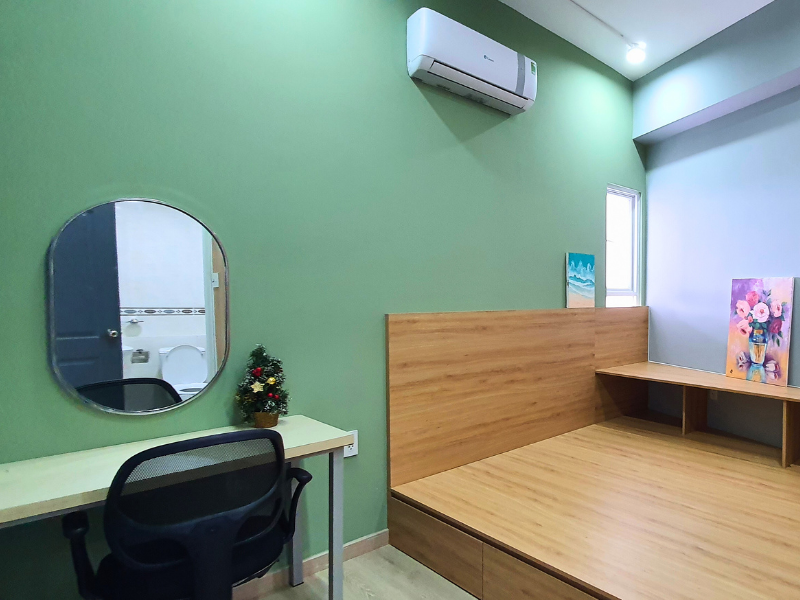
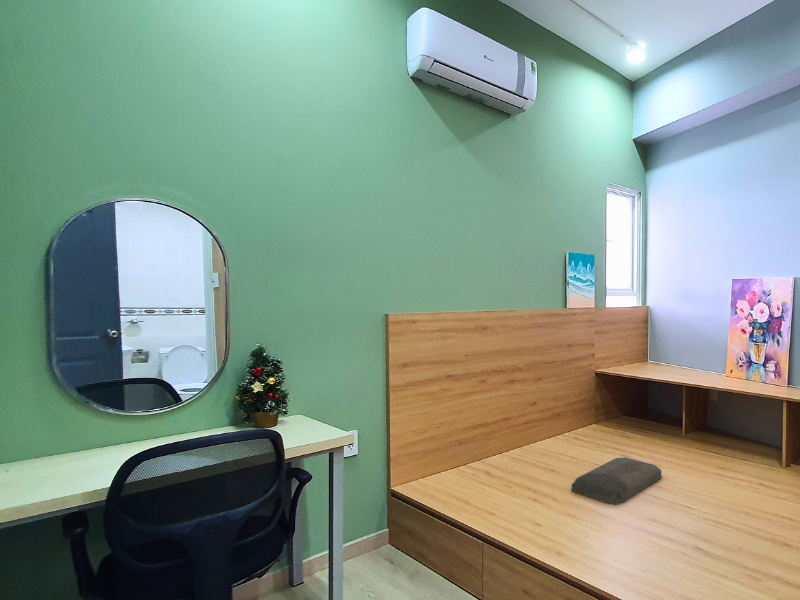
+ cushion (618, 477)
